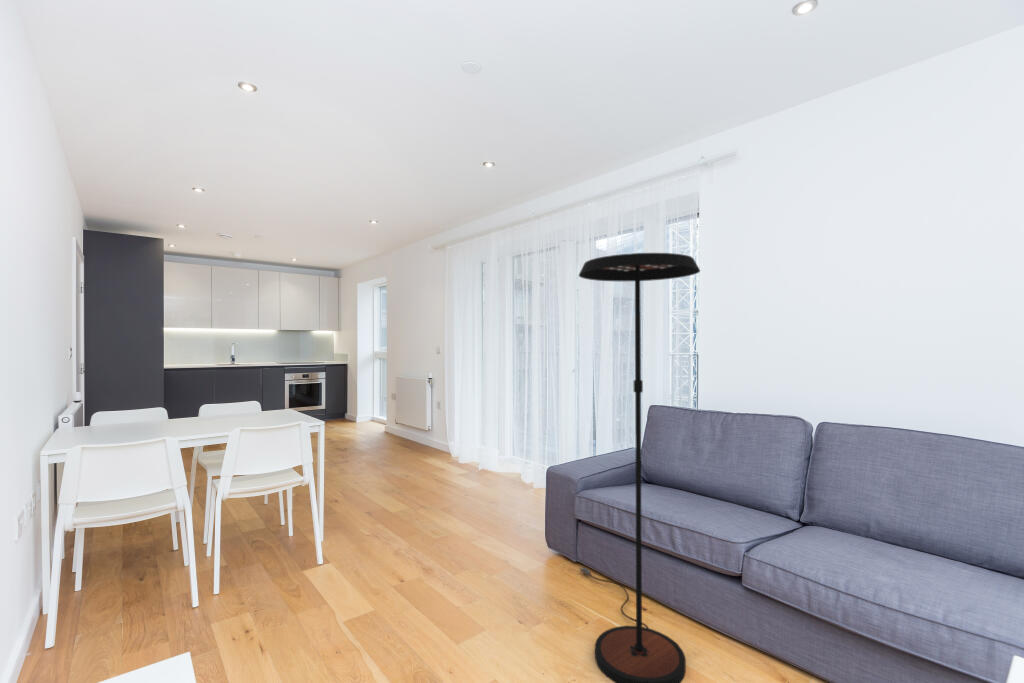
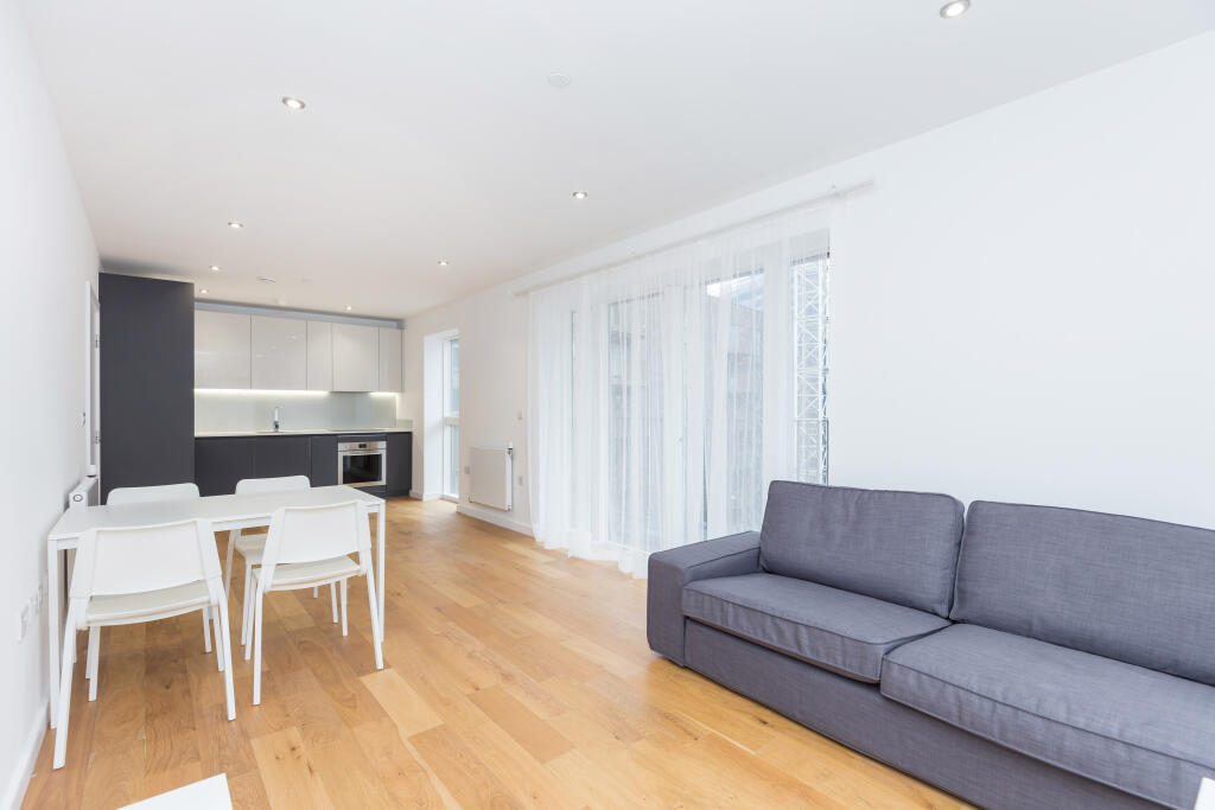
- floor lamp (636, 447)
